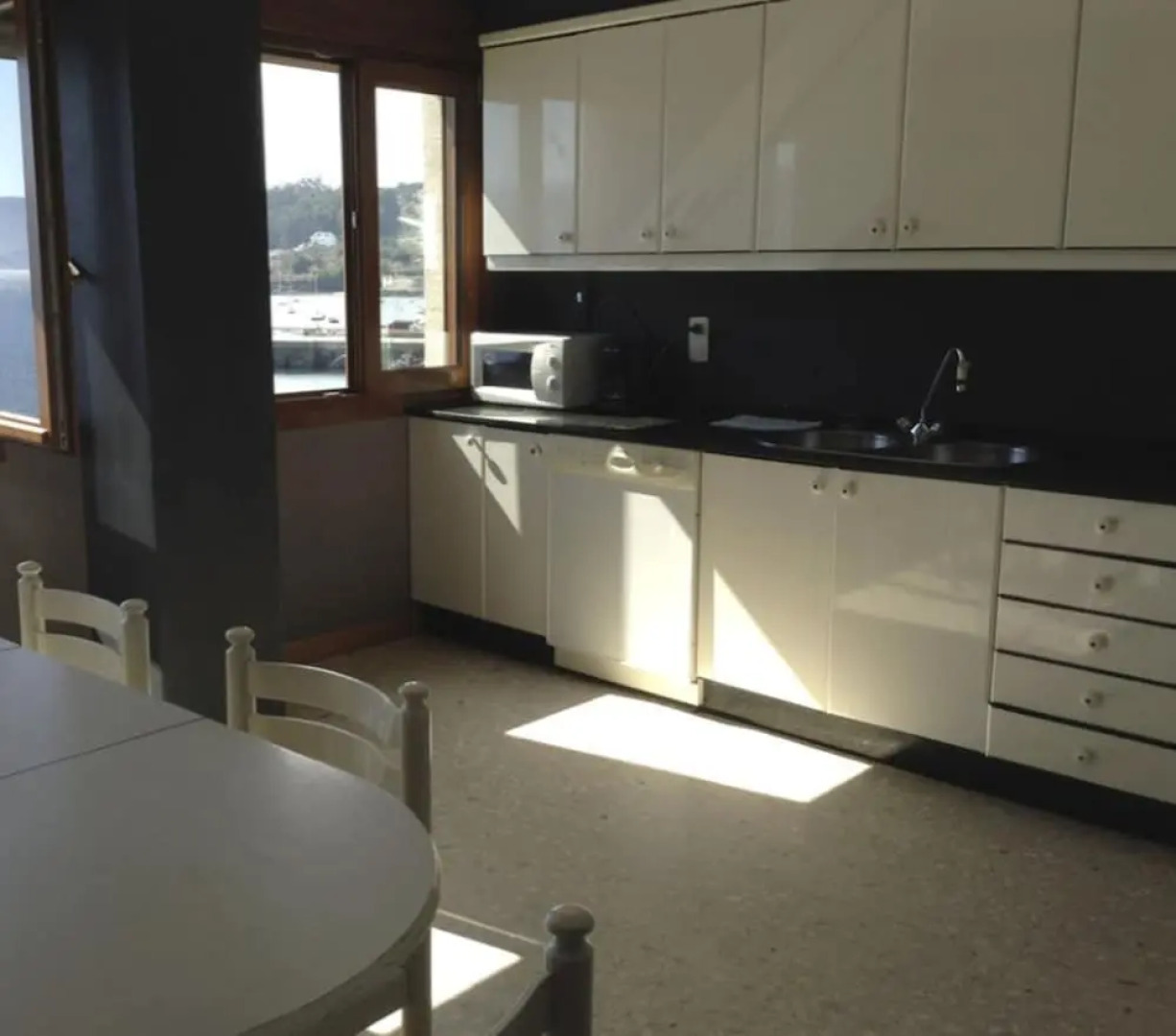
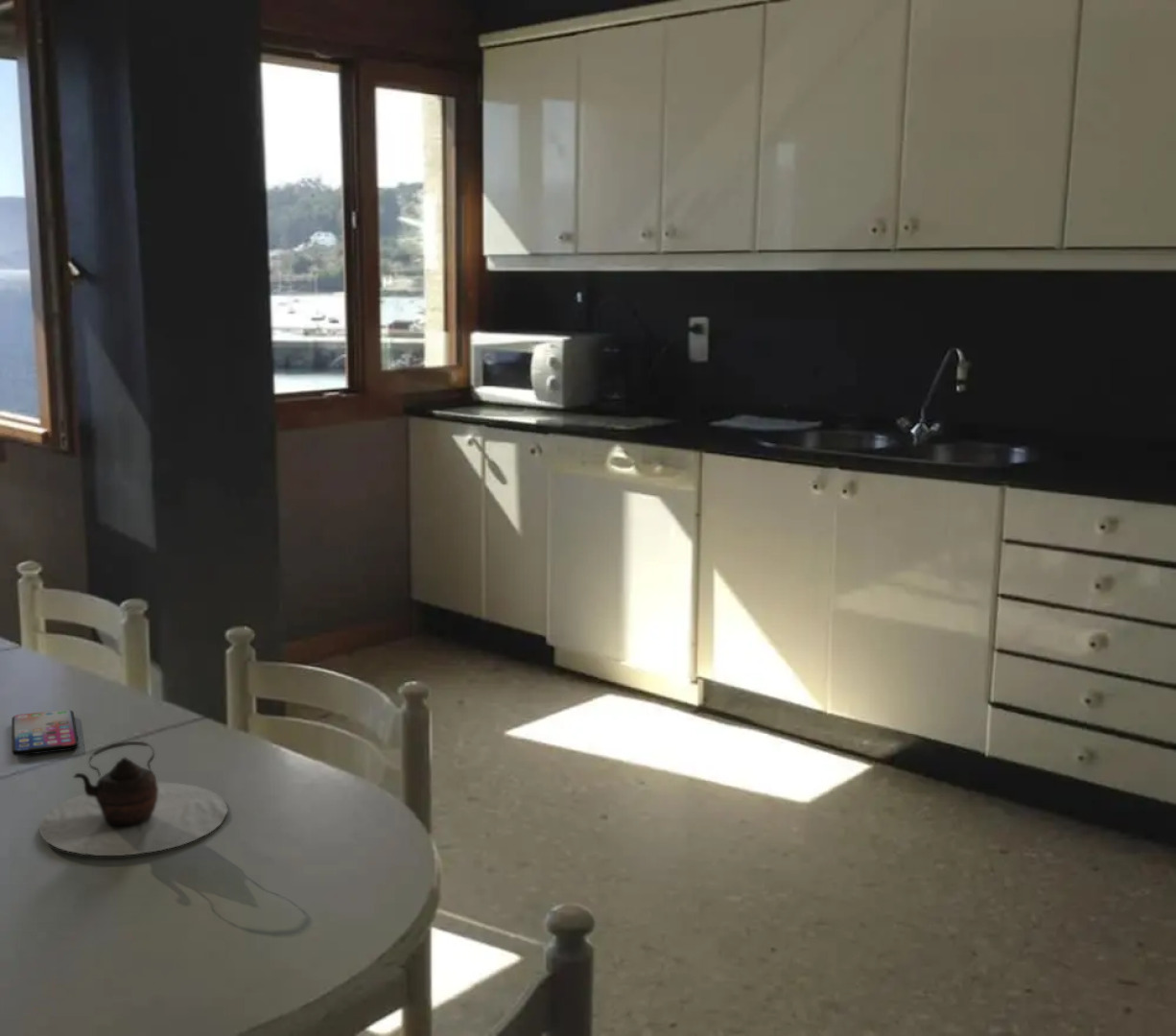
+ smartphone (44, 731)
+ teapot (133, 778)
